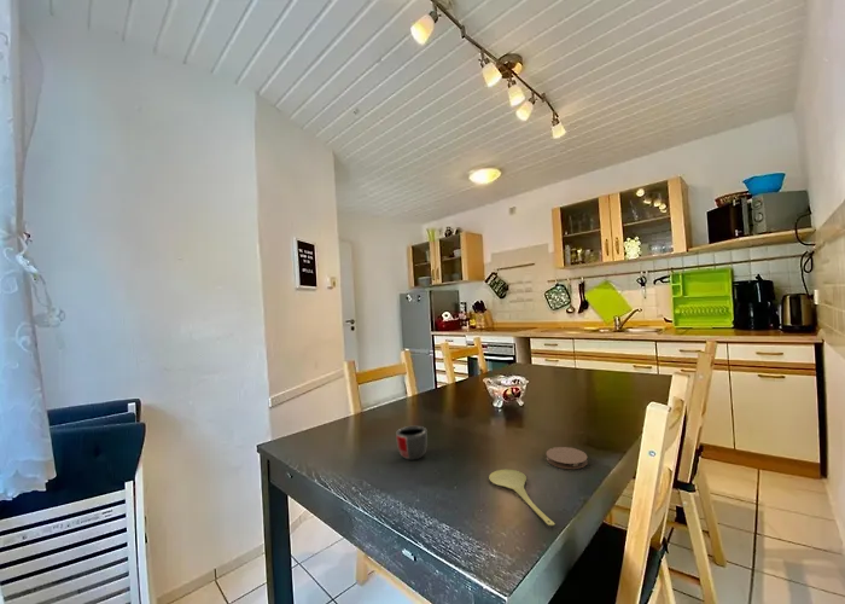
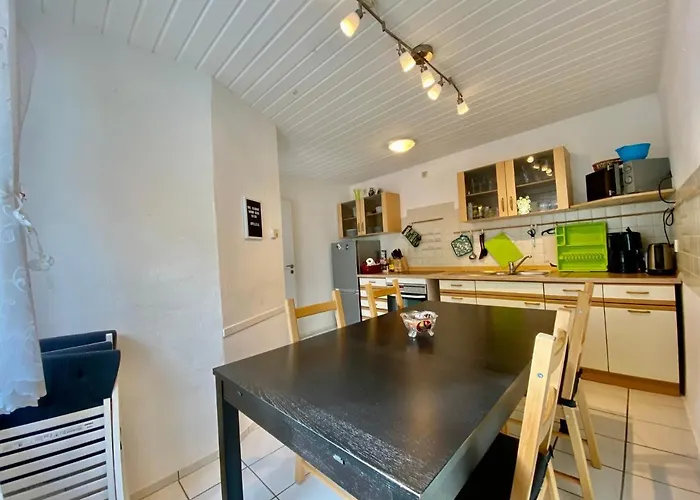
- mug (408, 441)
- spoon (521, 492)
- coaster (566, 457)
